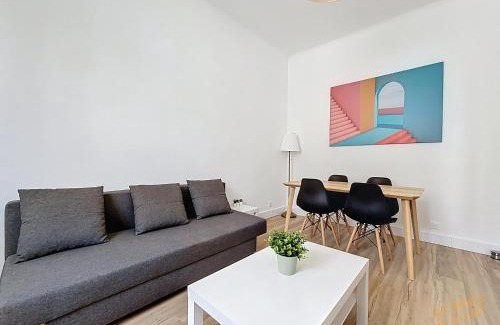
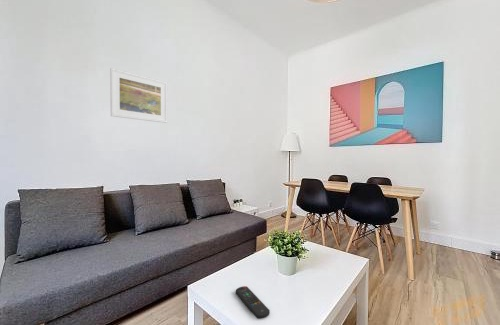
+ remote control (251, 300)
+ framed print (141, 97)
